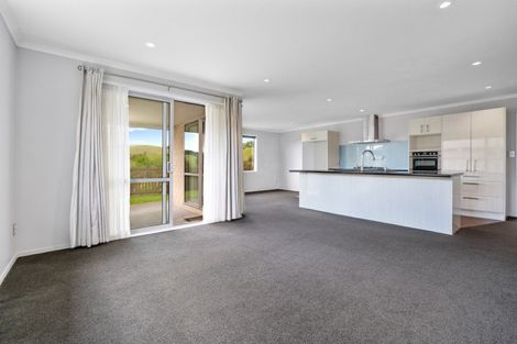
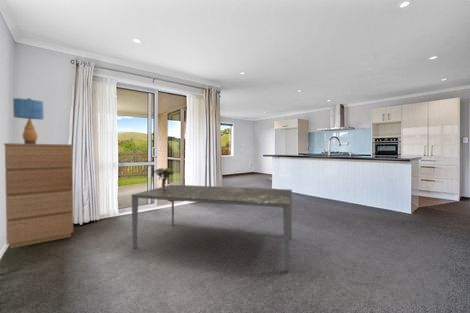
+ dining table (221, 203)
+ table lamp (29, 120)
+ dresser (43, 190)
+ bouquet (164, 177)
